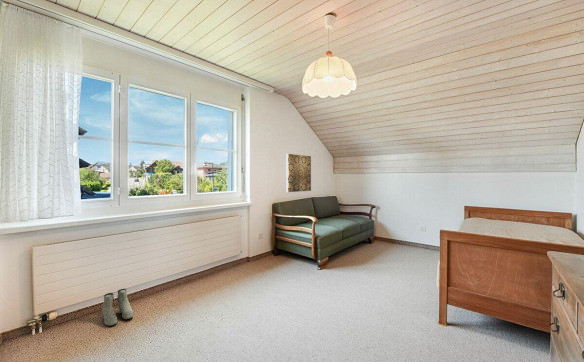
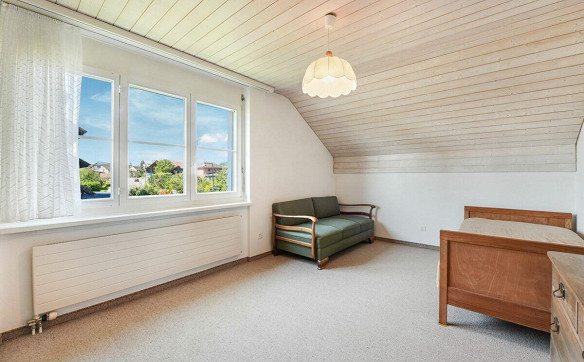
- wall art (299, 173)
- boots (118, 305)
